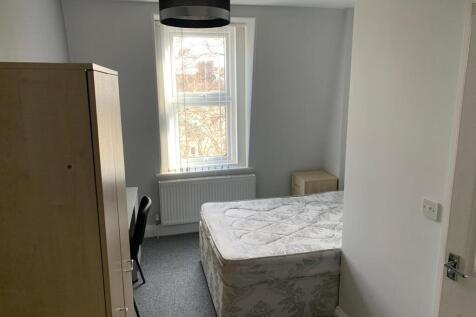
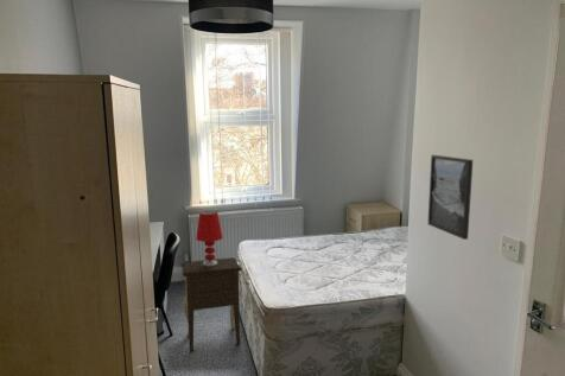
+ nightstand (211, 301)
+ table lamp (209, 237)
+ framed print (447, 195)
